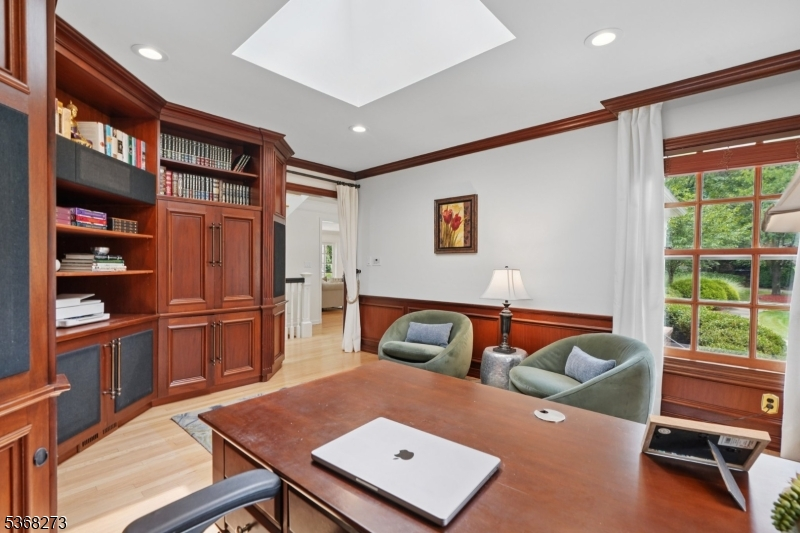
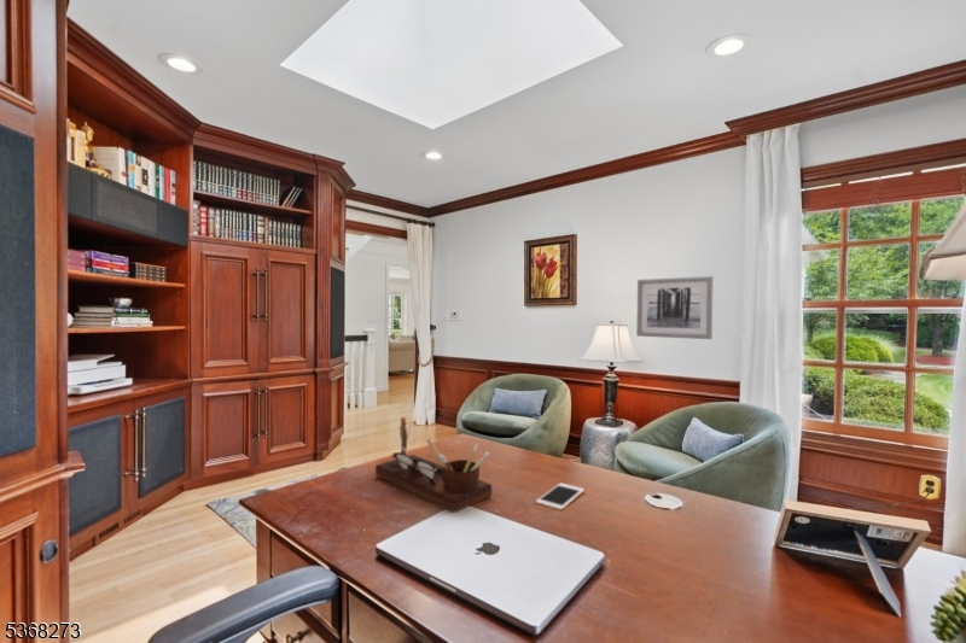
+ cell phone (560, 495)
+ desk organizer (436, 456)
+ wall art (673, 308)
